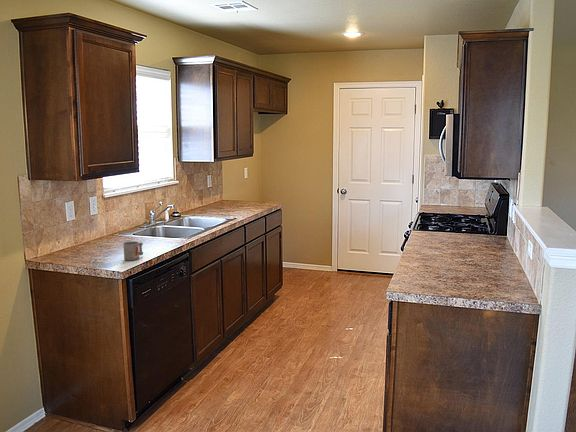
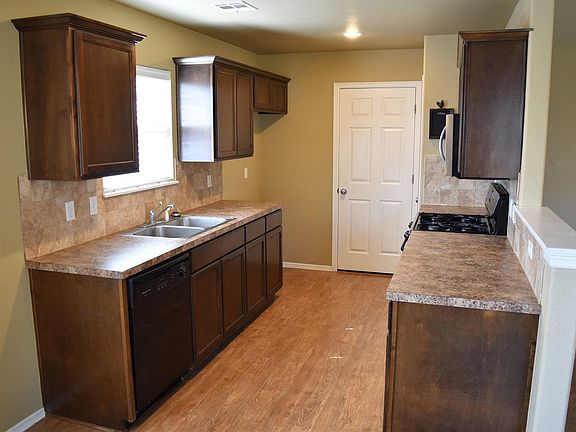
- mug (134, 250)
